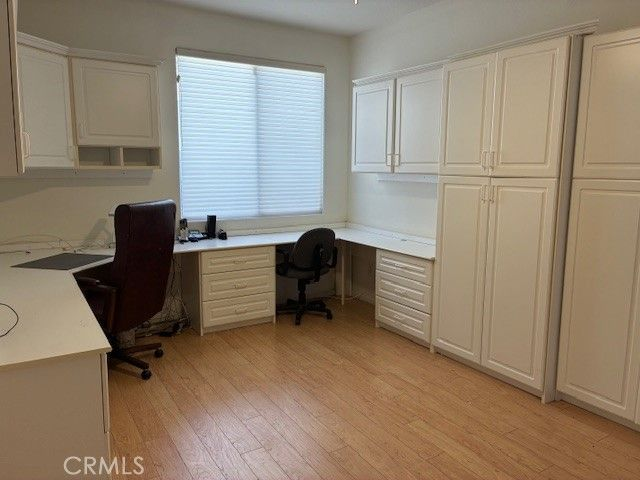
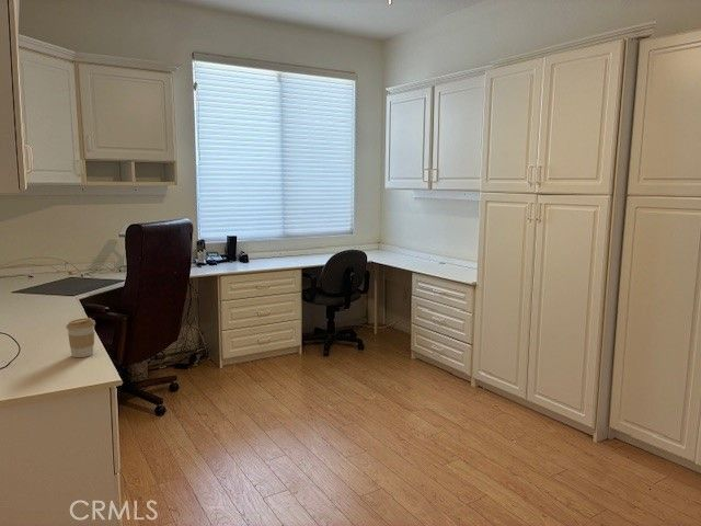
+ coffee cup (81, 336)
